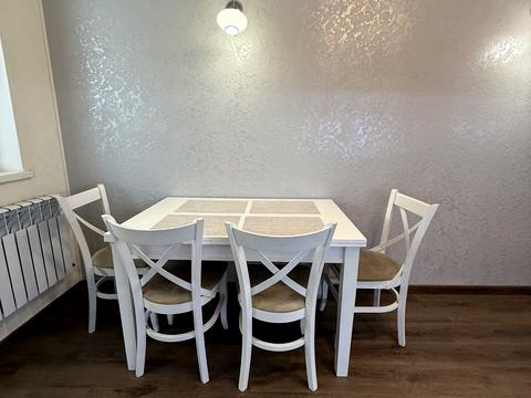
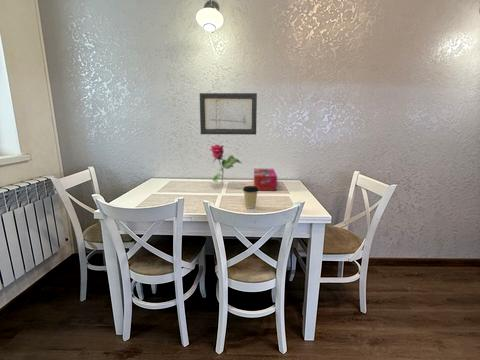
+ wall art (228, 114)
+ flower (225, 165)
+ tissue box (264, 178)
+ coffee cup (250, 196)
